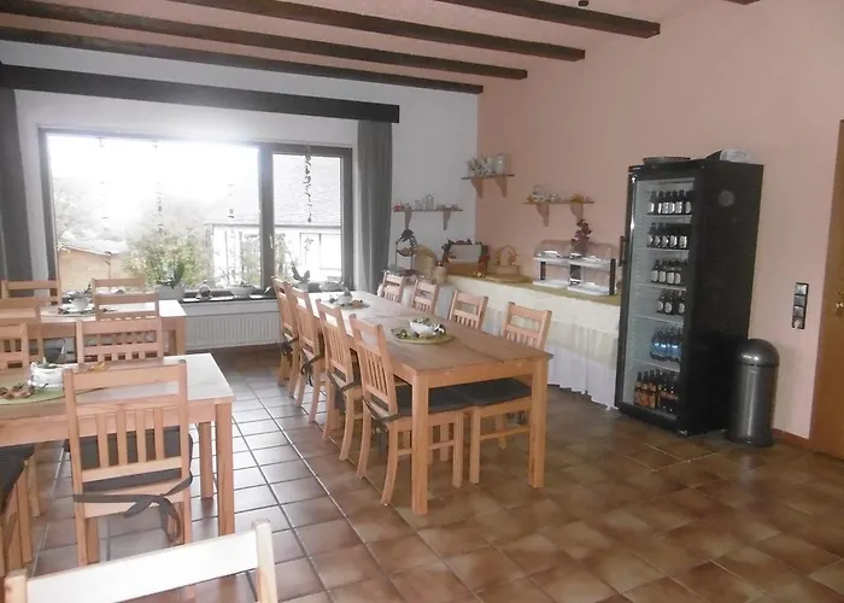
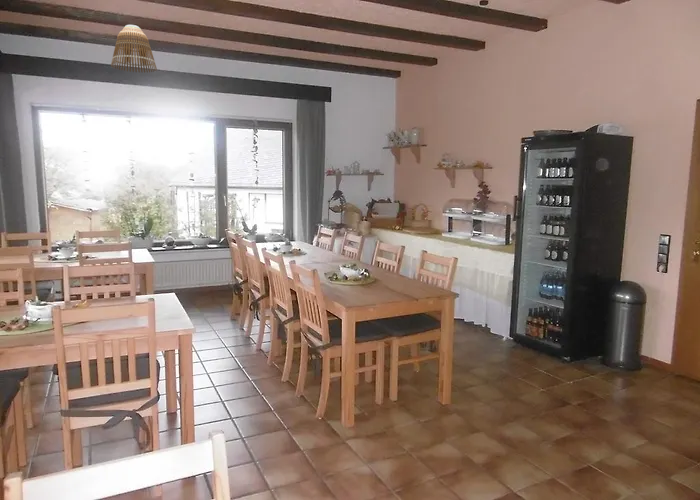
+ lamp shade (132, 47)
